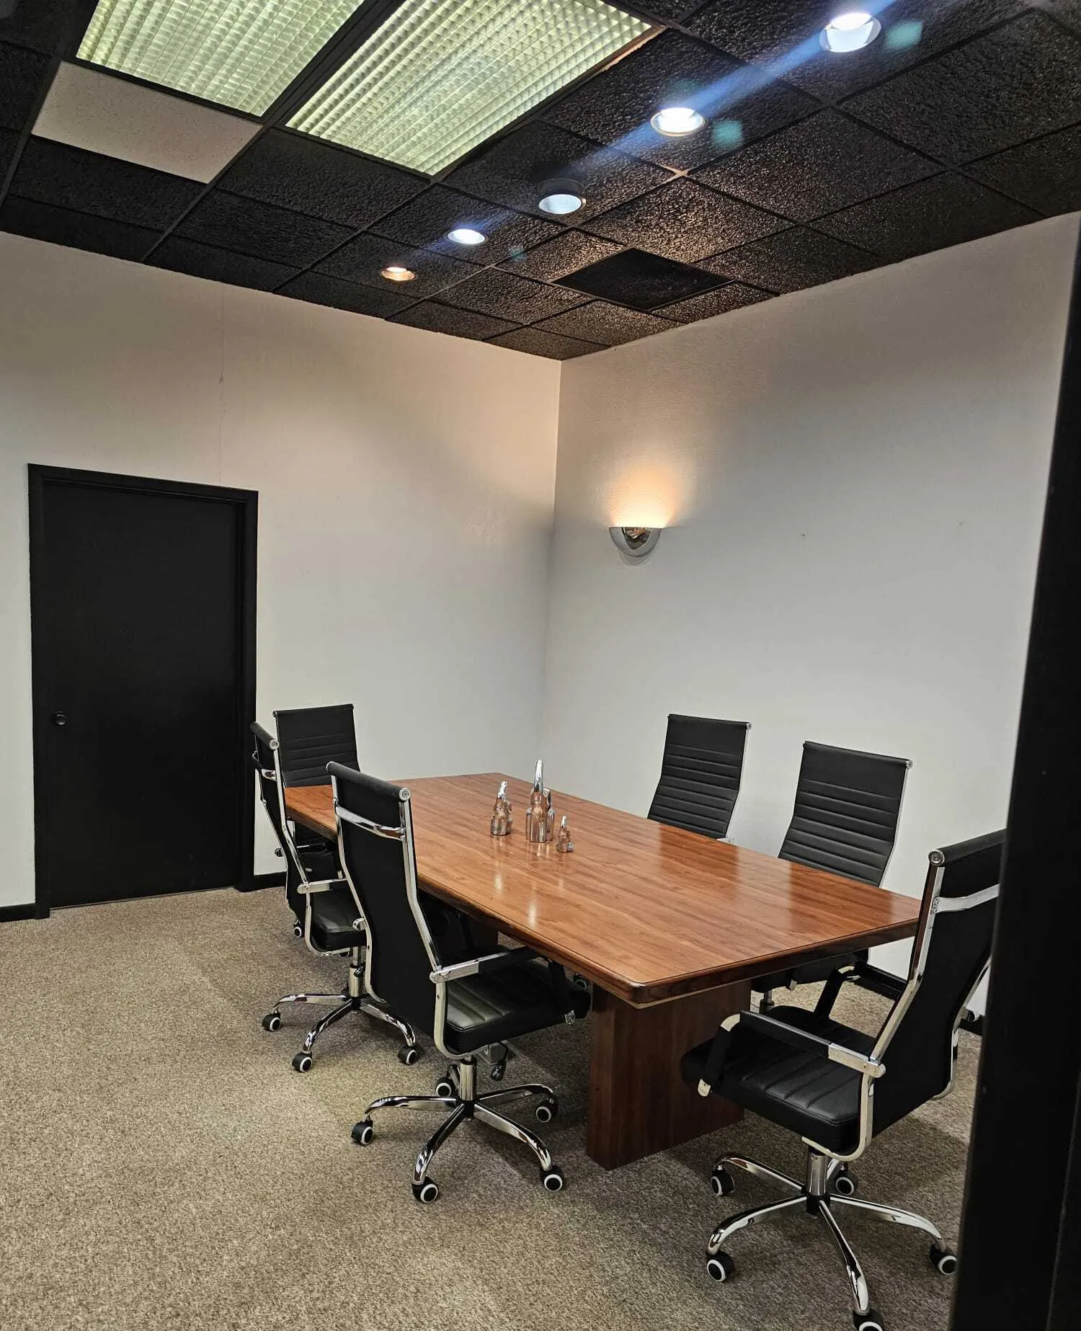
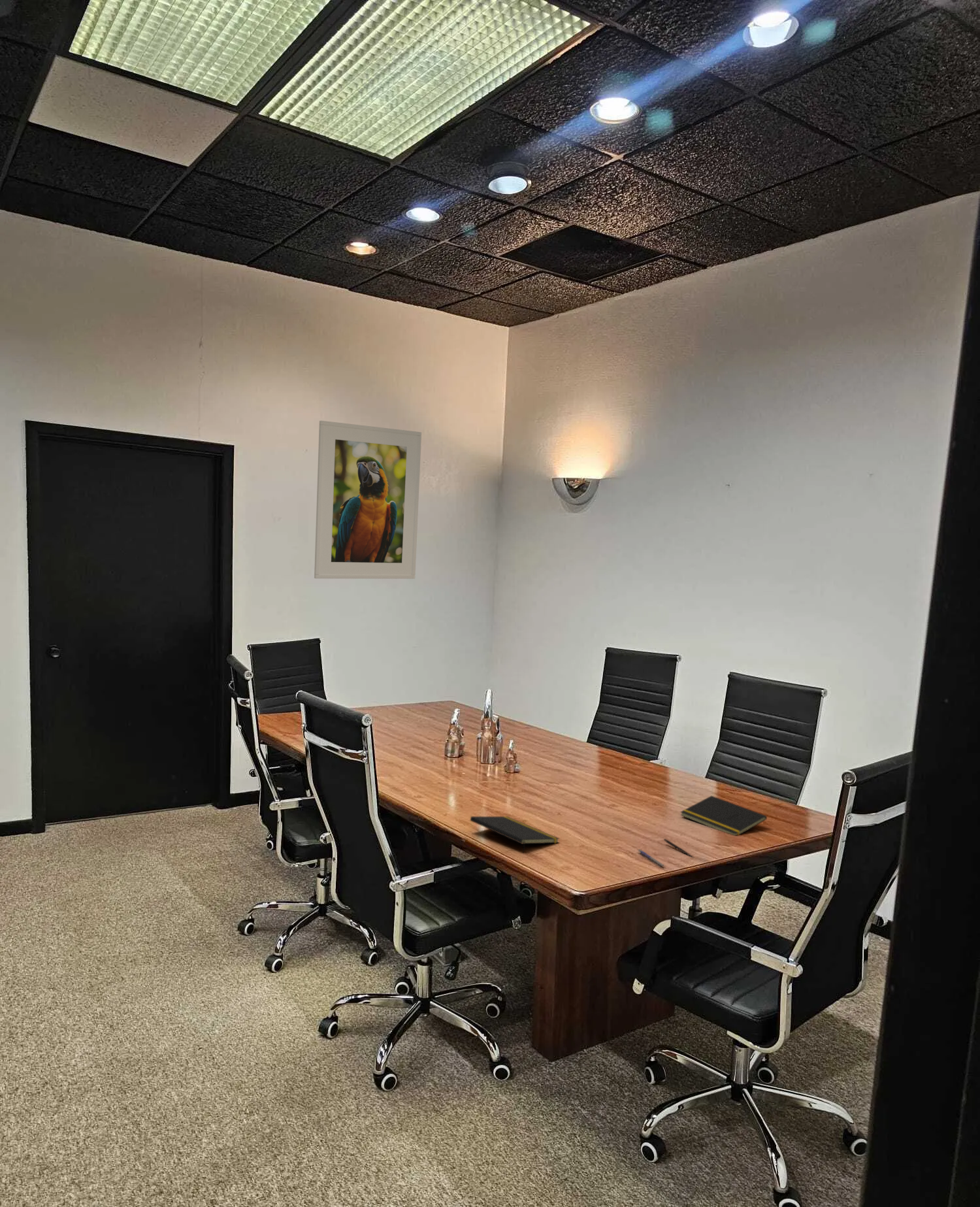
+ notepad (723, 816)
+ pen (651, 857)
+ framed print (369, 503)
+ notepad (514, 829)
+ pen (679, 848)
